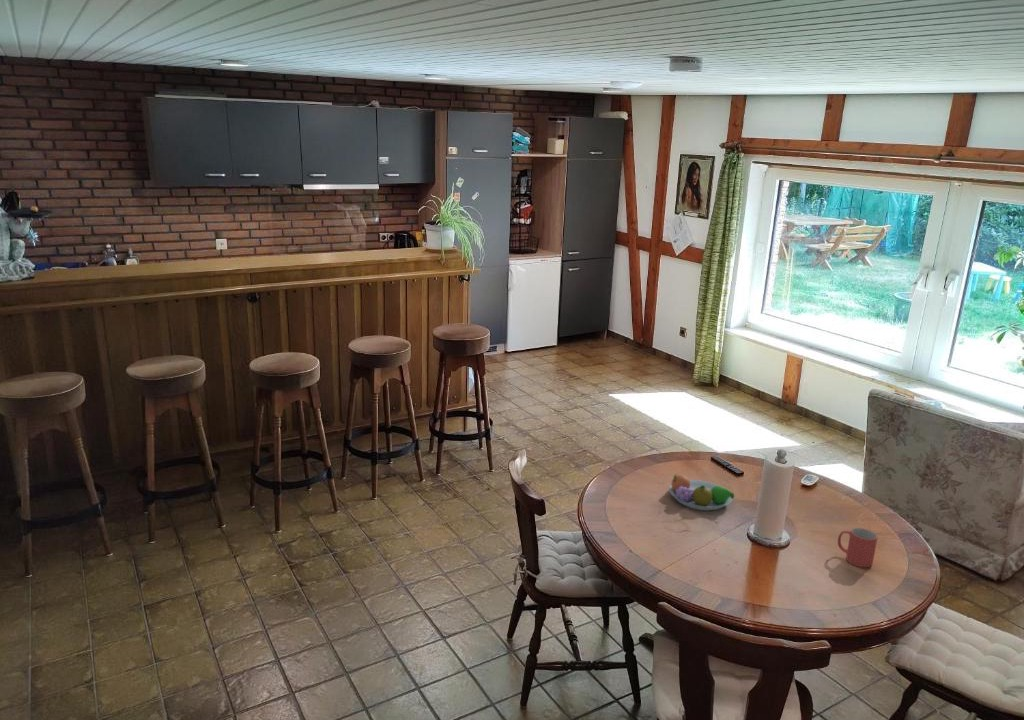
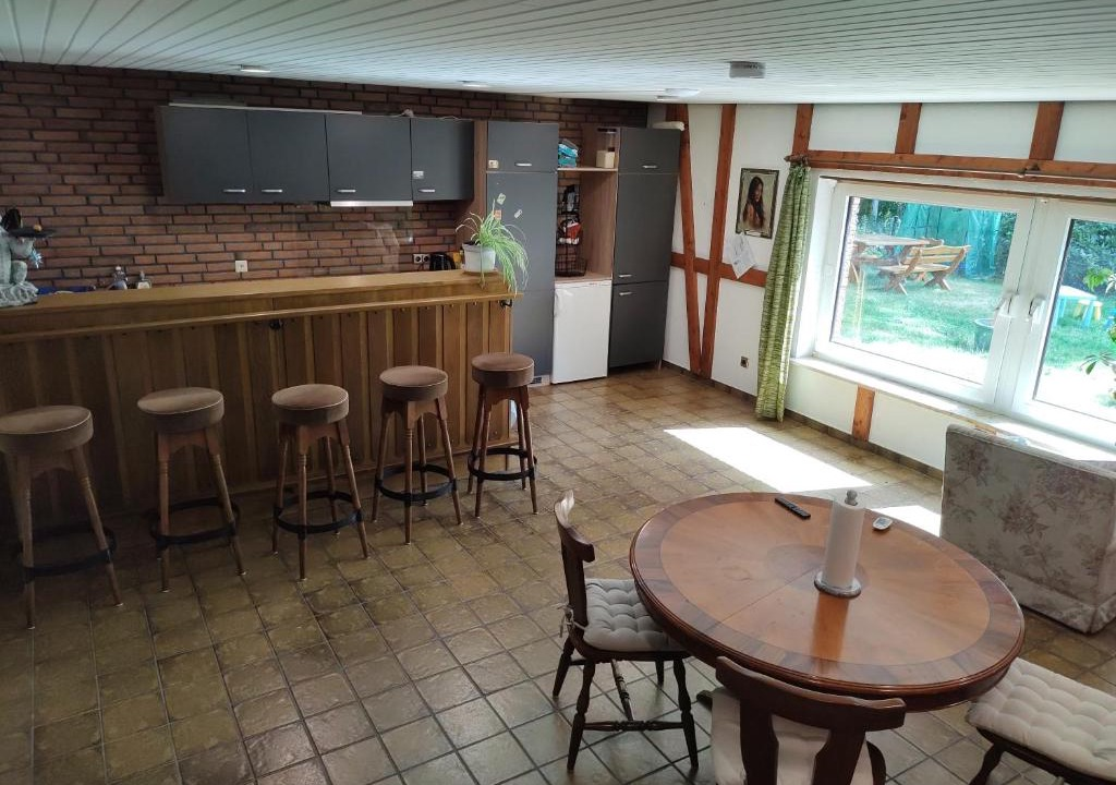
- fruit bowl (702, 488)
- mug (856, 545)
